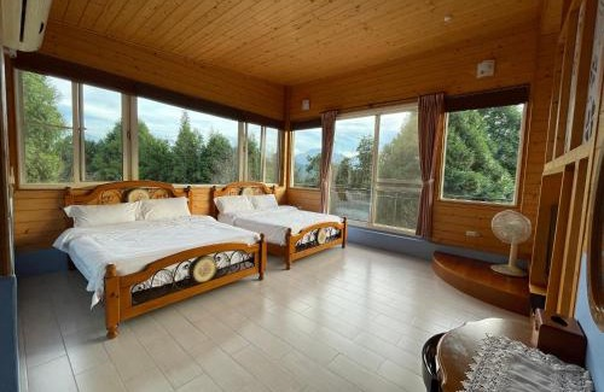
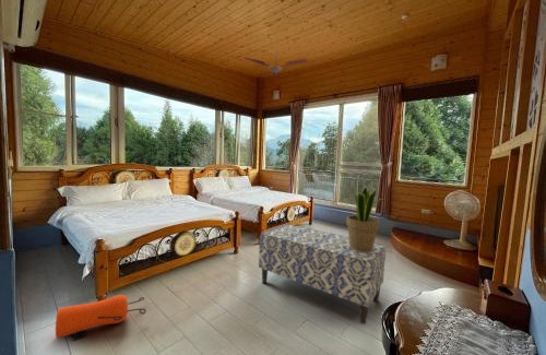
+ fire extinguisher (105, 310)
+ ceiling fan (275, 63)
+ bench (318, 264)
+ potted plant (365, 217)
